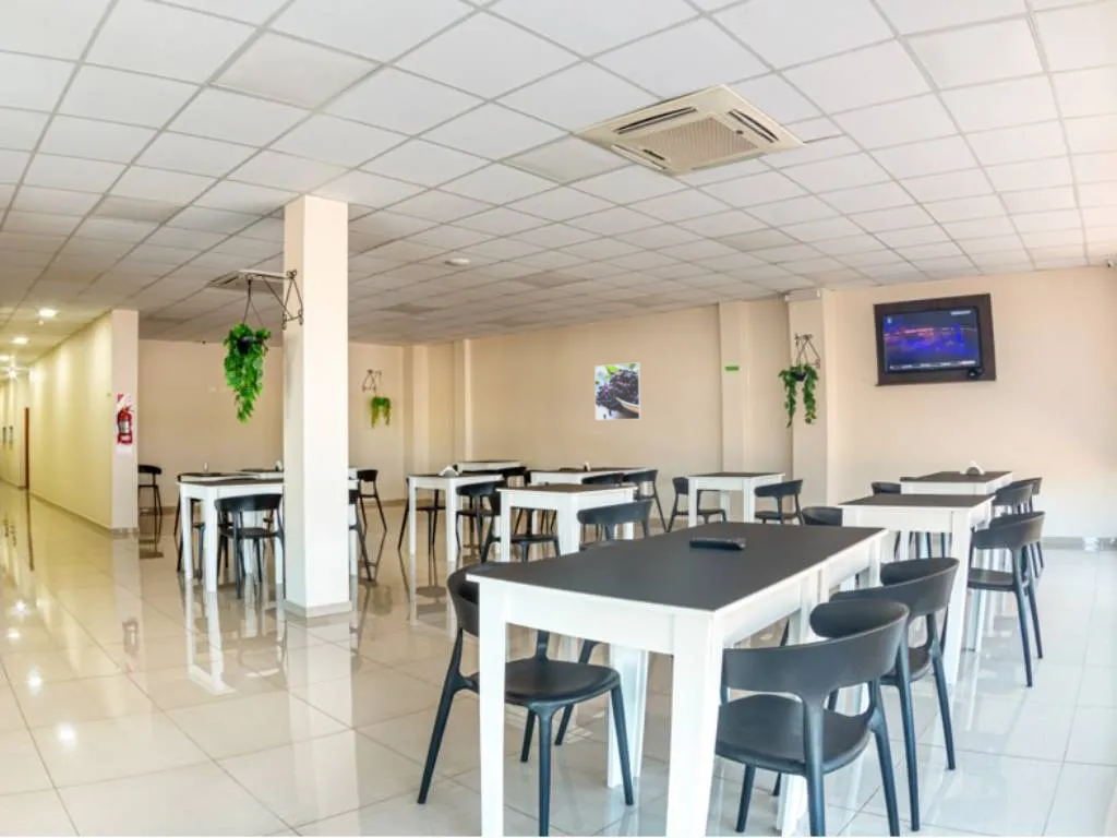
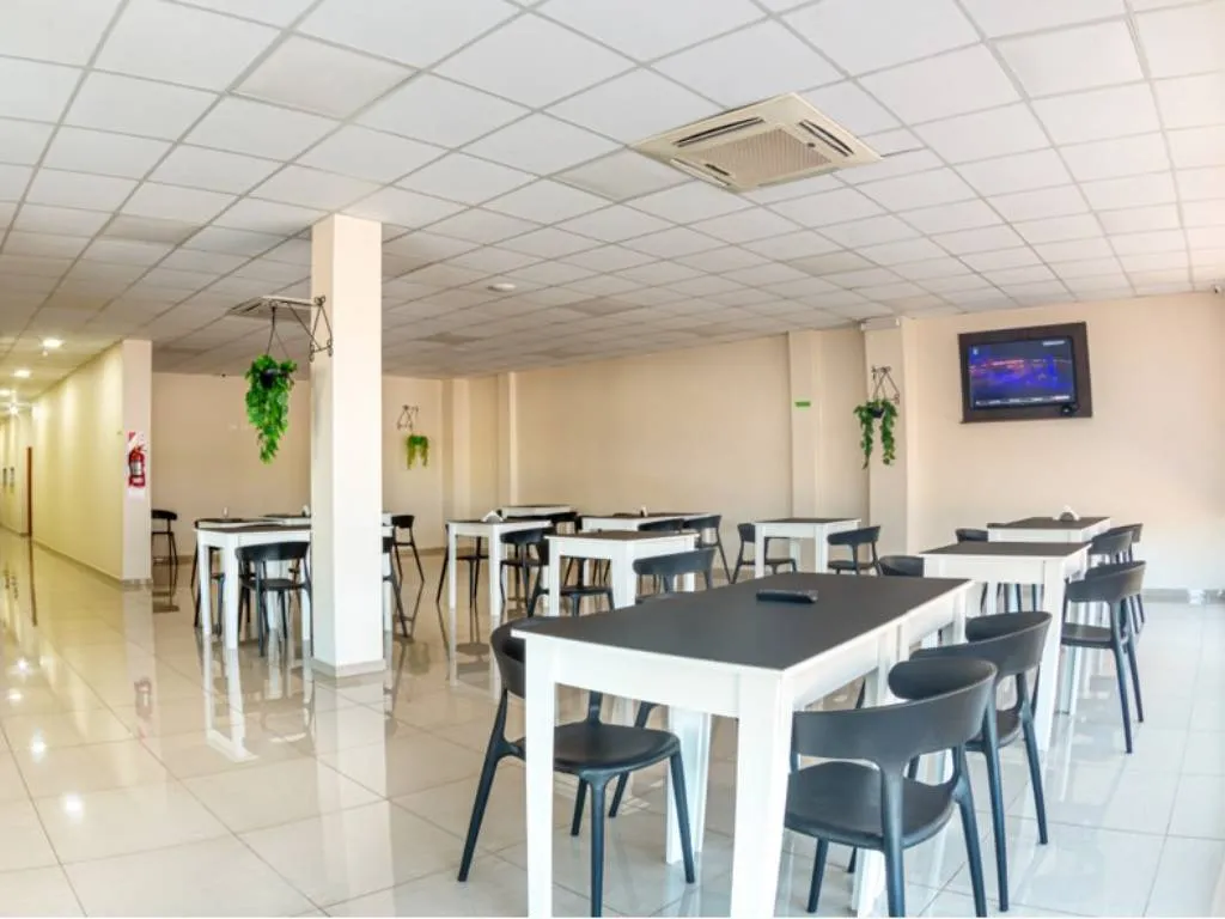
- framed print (616, 392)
